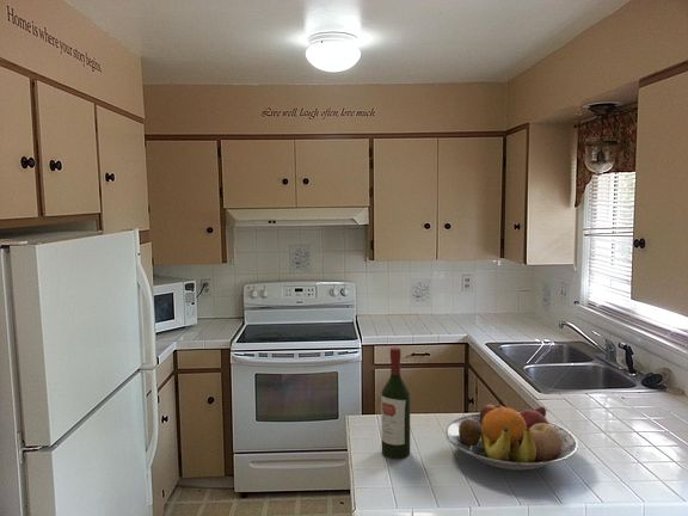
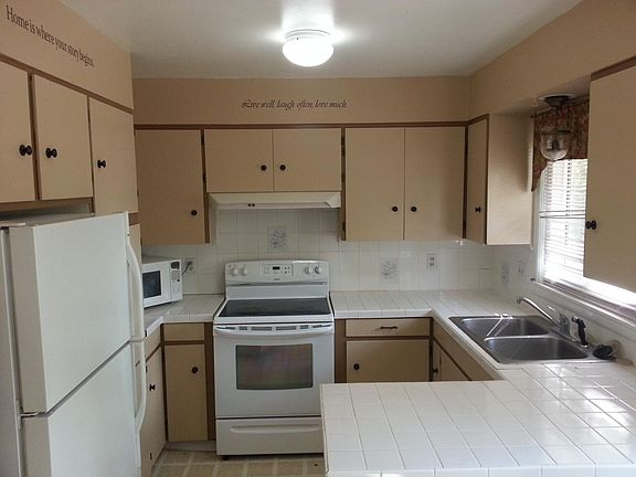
- wine bottle (395, 400)
- fruit bowl (509, 430)
